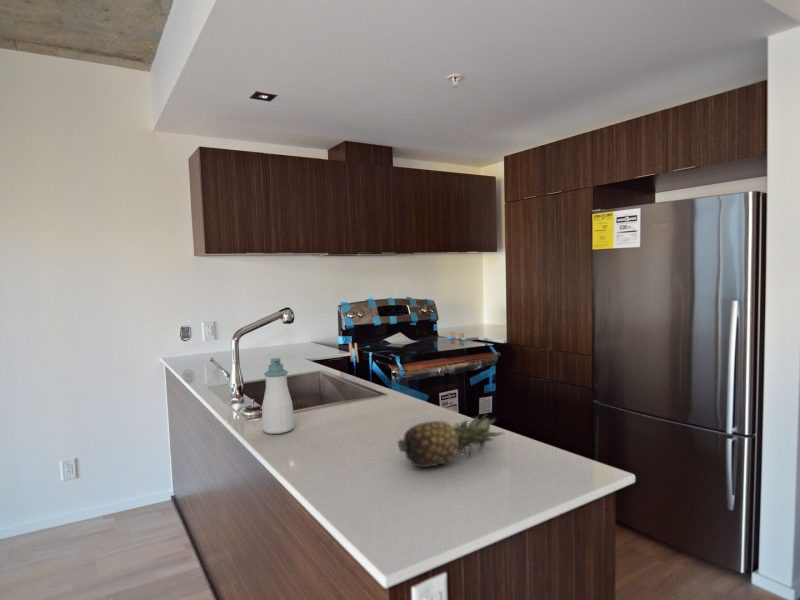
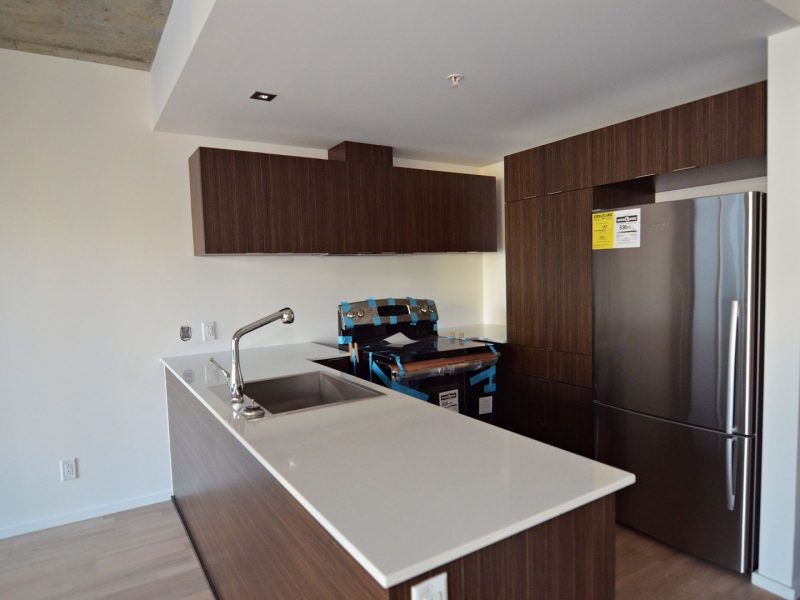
- fruit (450, 438)
- soap bottle (276, 394)
